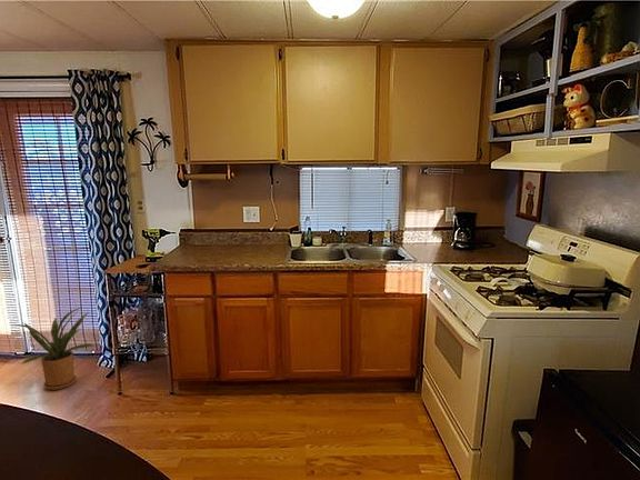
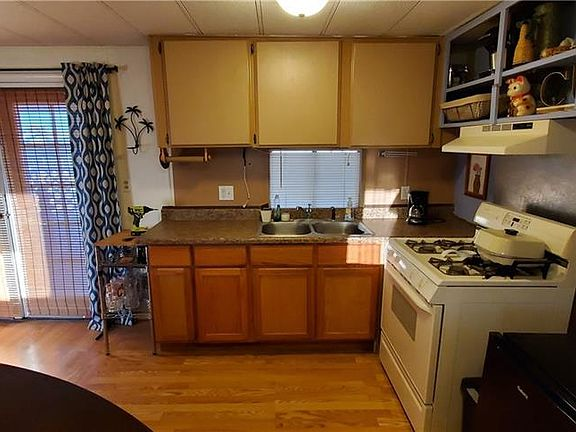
- house plant (57, 346)
